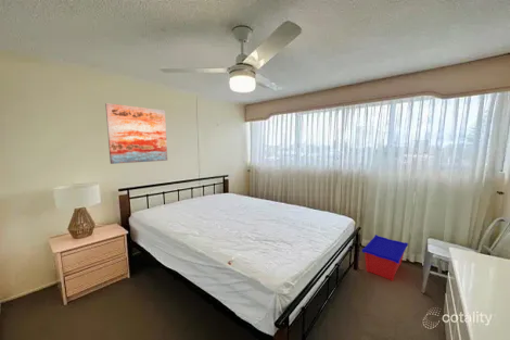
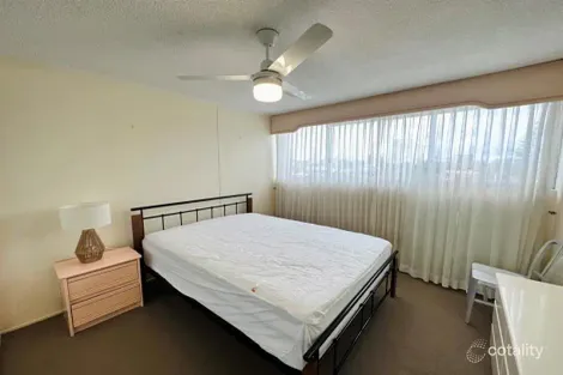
- wall art (139, 135)
- storage bin (384, 256)
